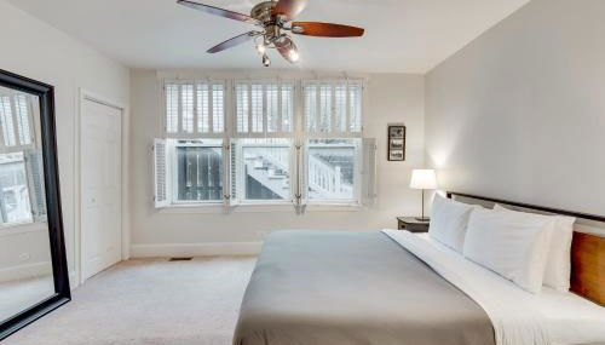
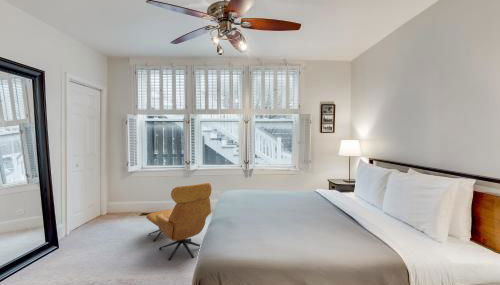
+ armchair (174, 210)
